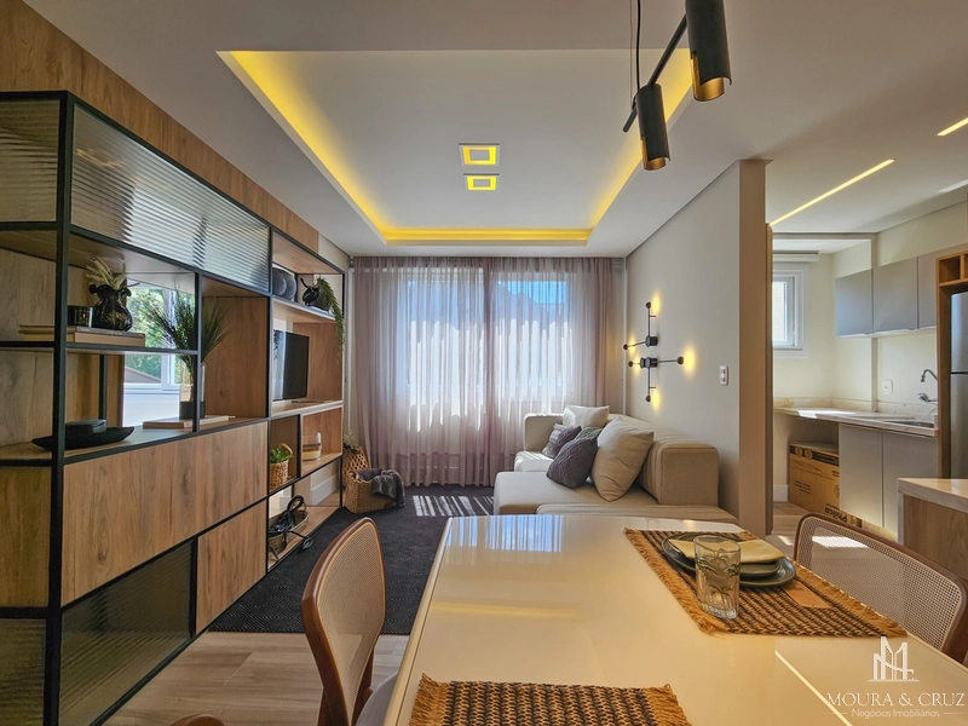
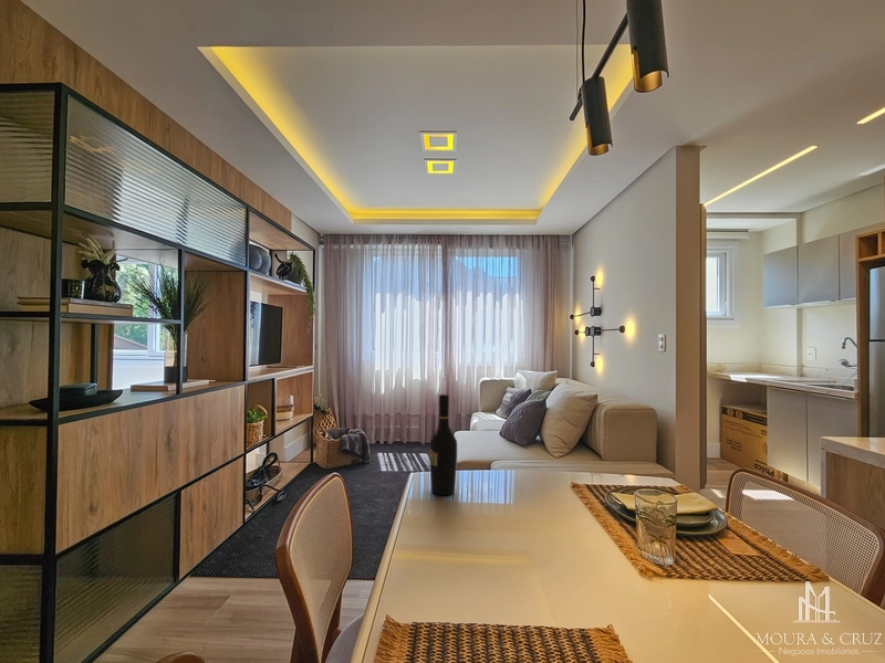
+ wine bottle (442, 442)
